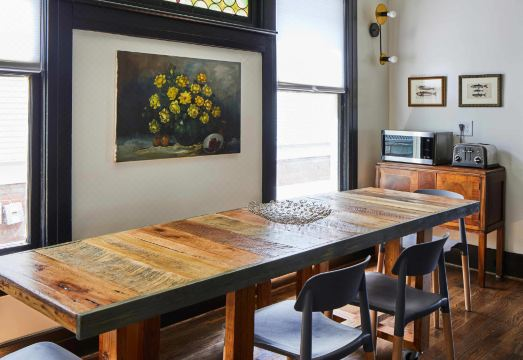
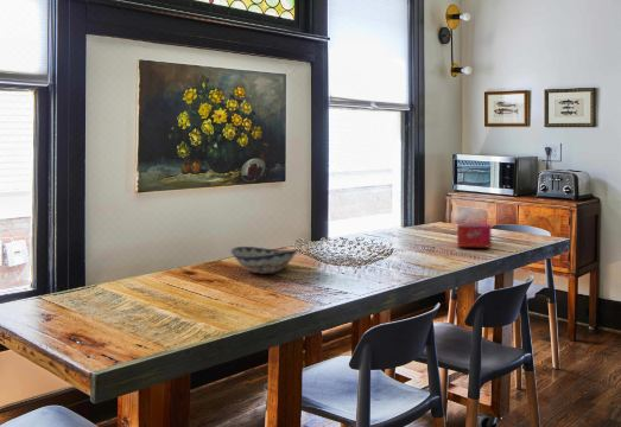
+ decorative bowl (264, 260)
+ tissue box (473, 234)
